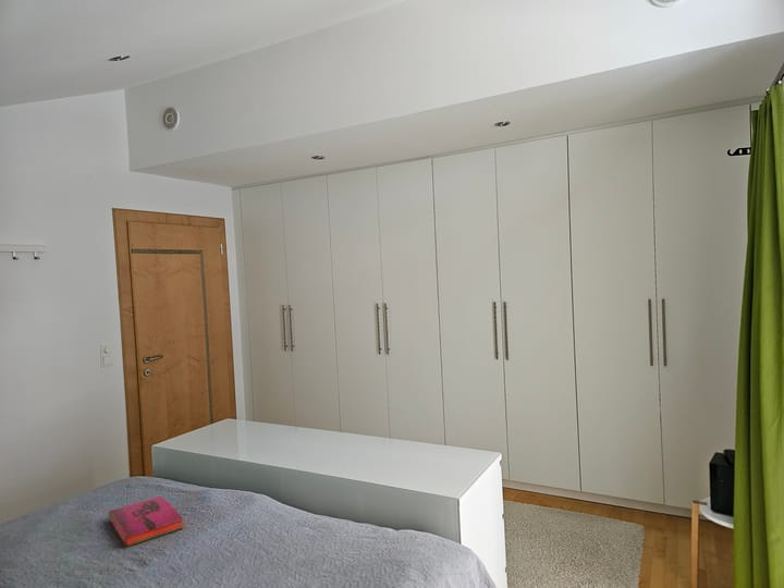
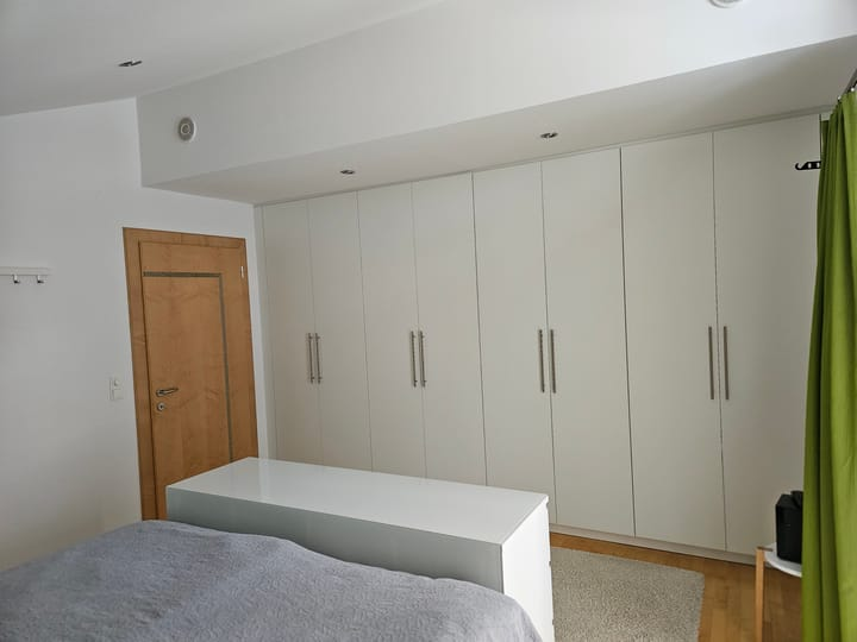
- hardback book (145, 518)
